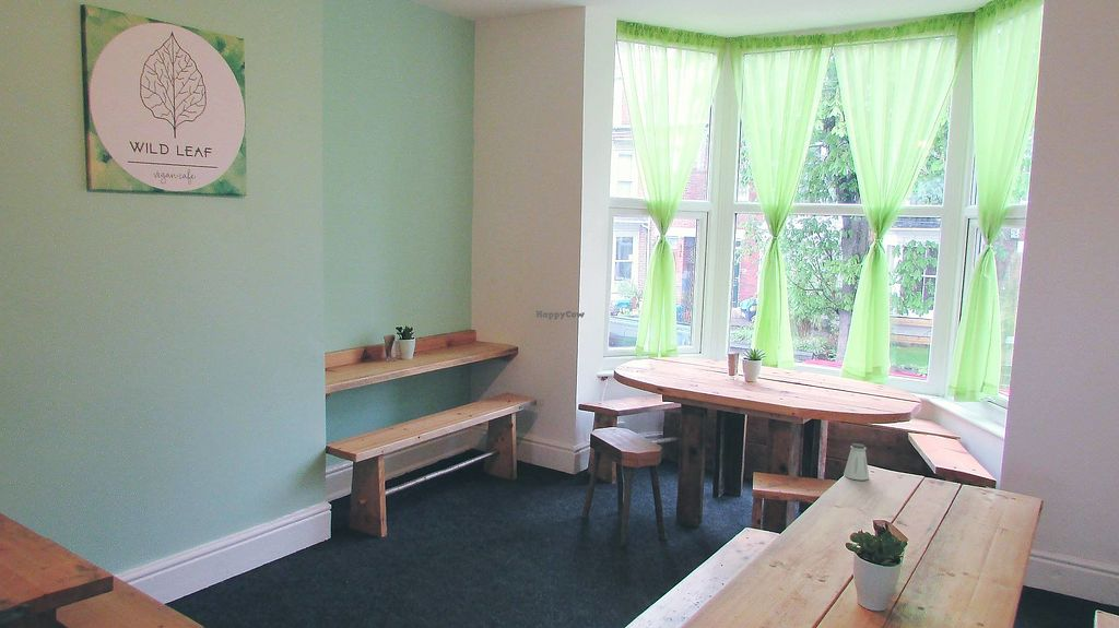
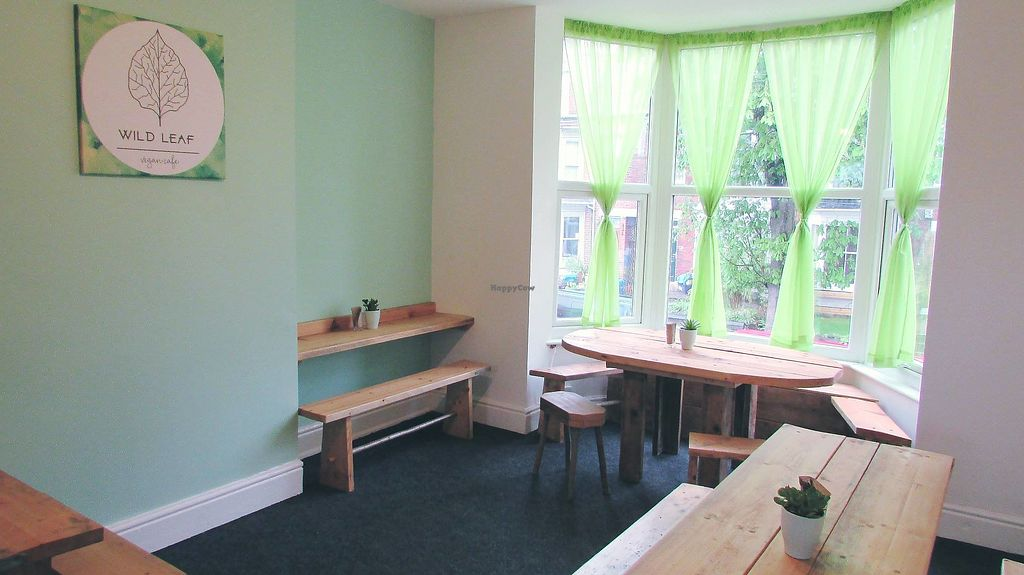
- saltshaker (857, 460)
